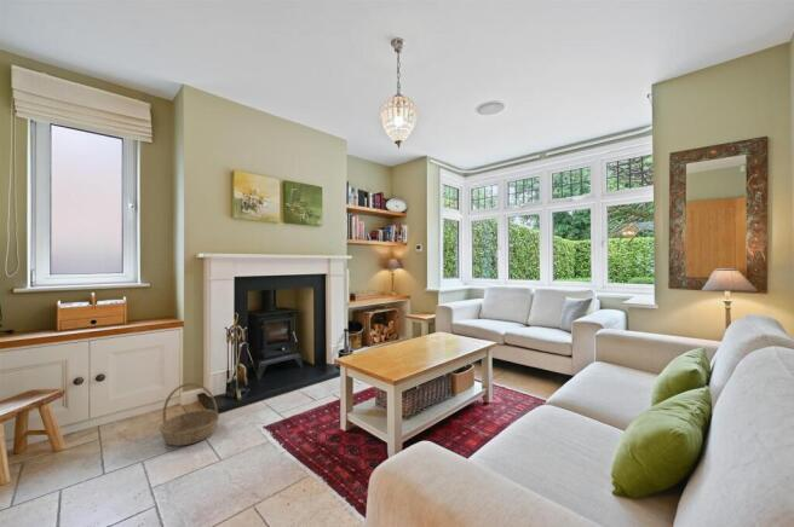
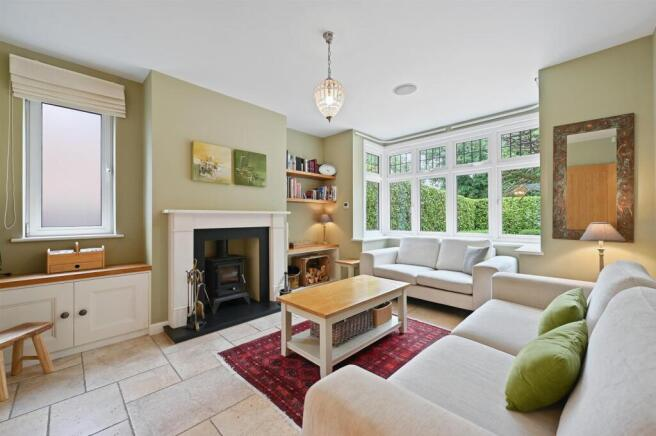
- basket (190, 411)
